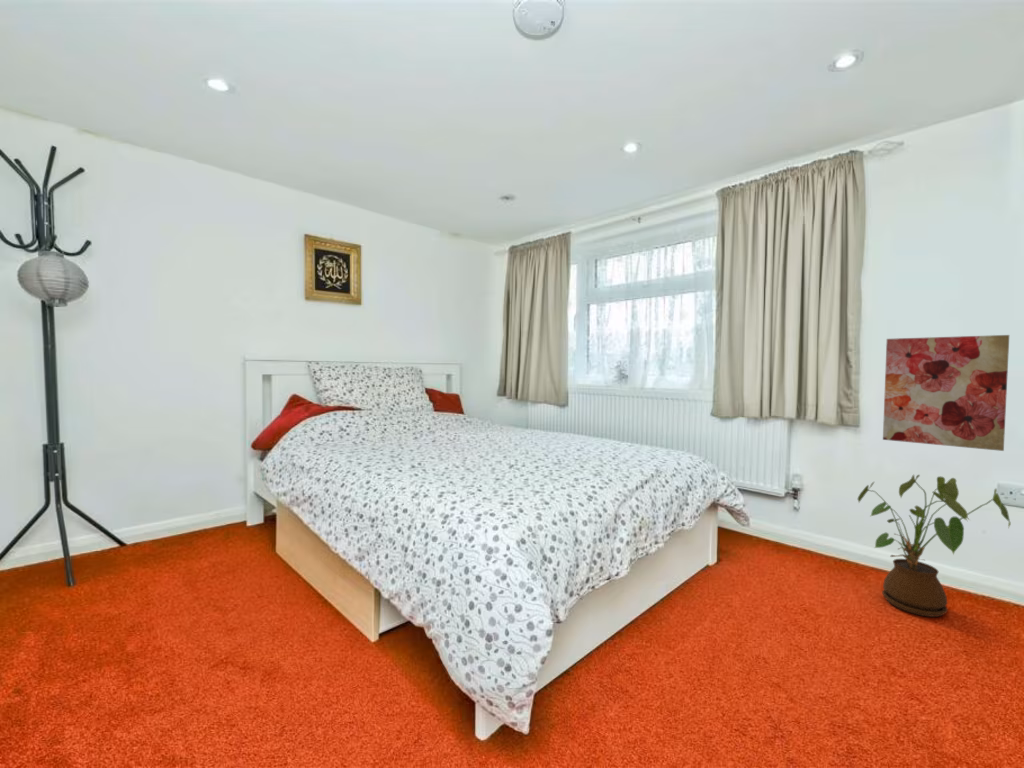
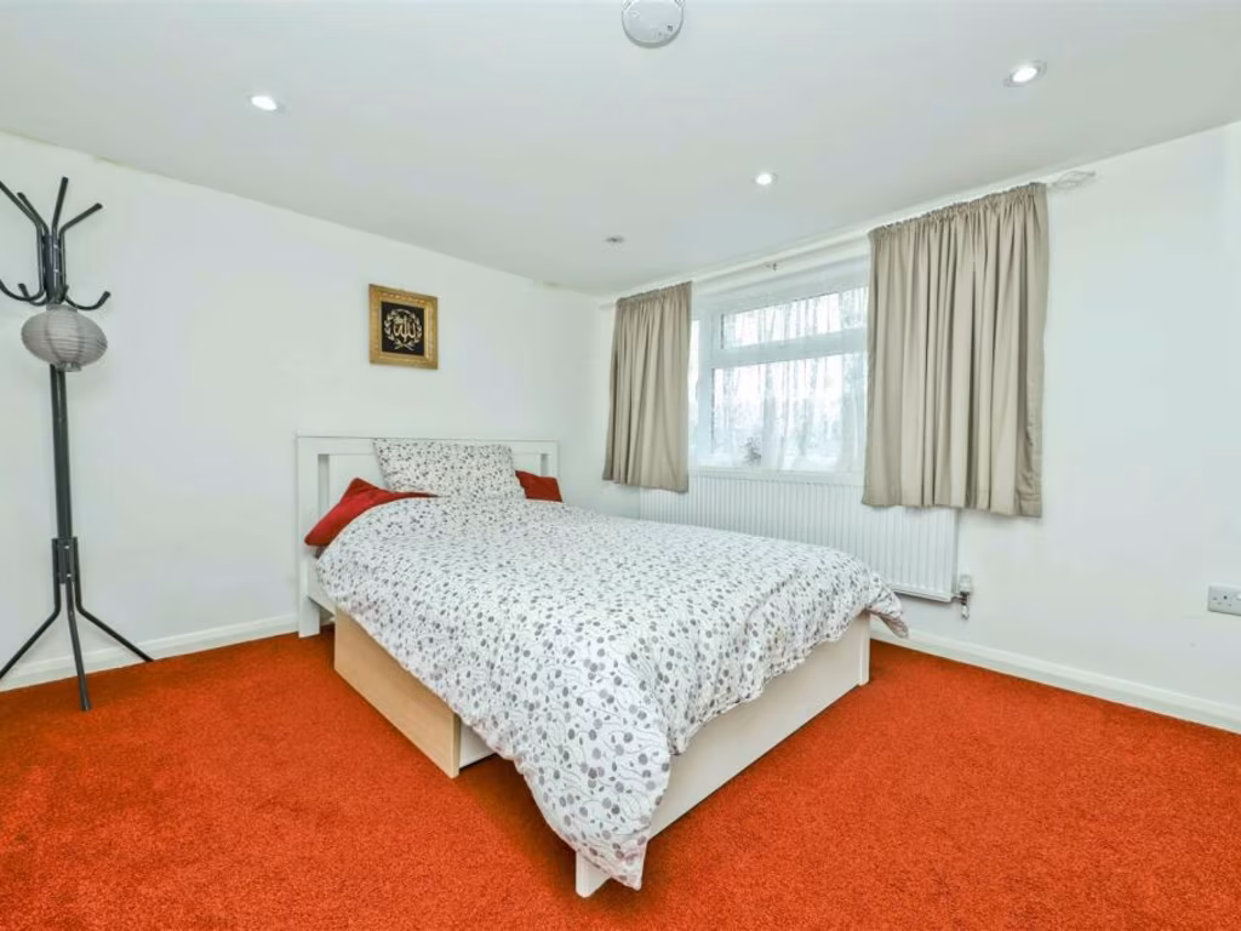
- house plant (925, 545)
- wall art (941, 391)
